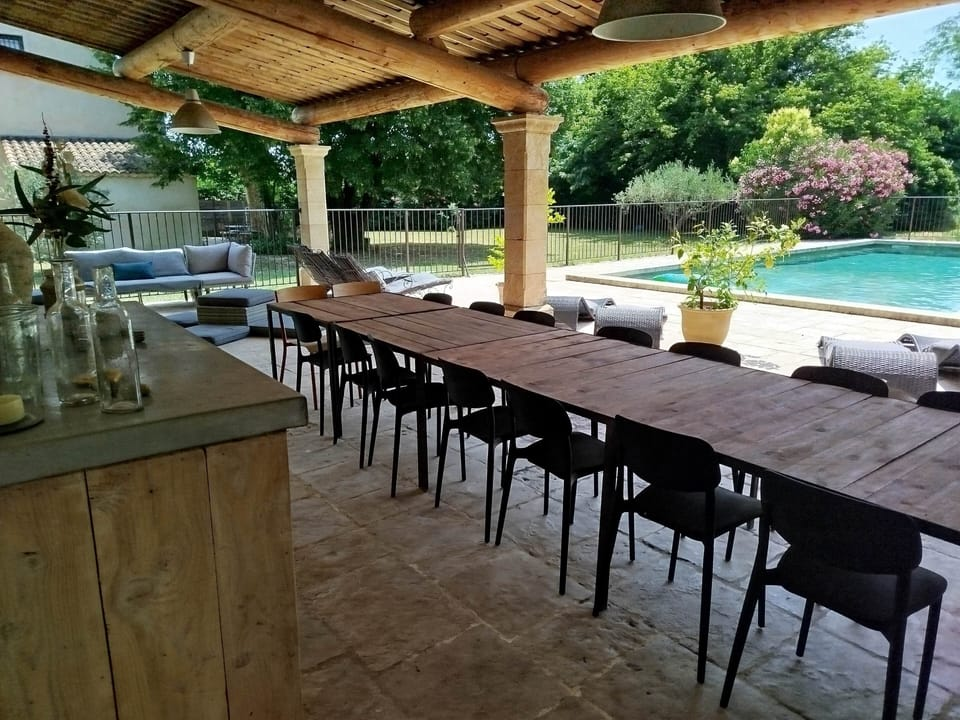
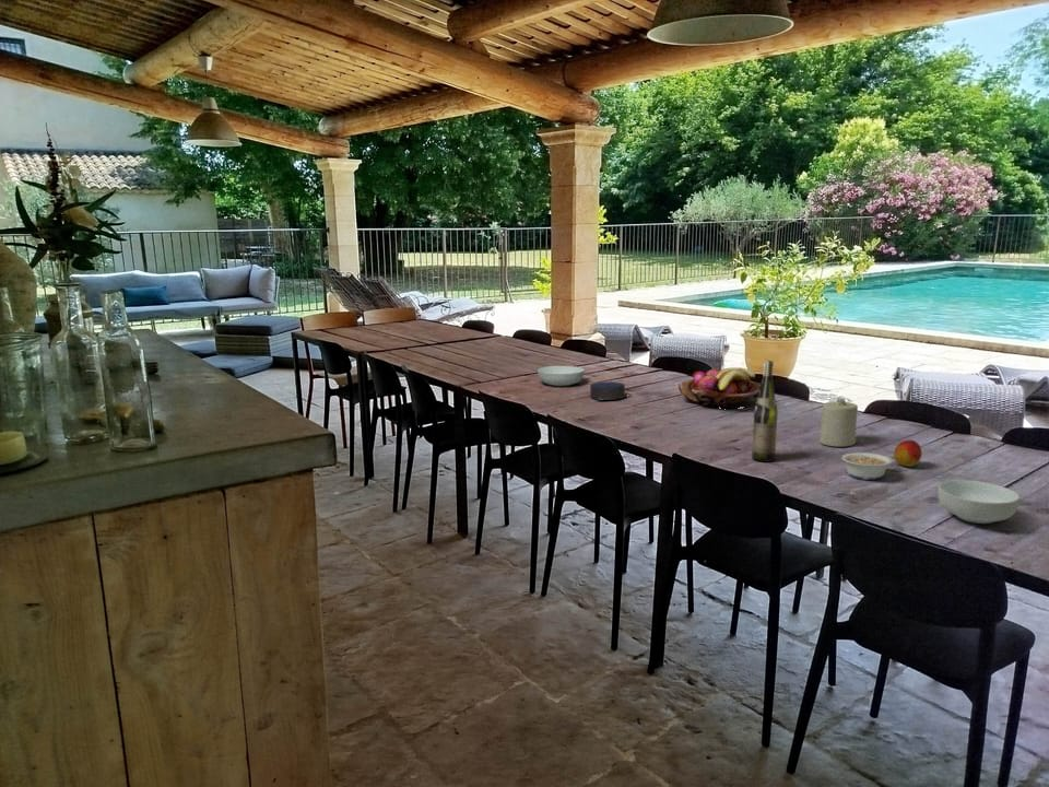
+ legume (864, 465)
+ wine bottle (765, 410)
+ cereal bowl (976, 504)
+ peach (908, 453)
+ fruit basket (721, 385)
+ candle (606, 389)
+ serving bowl (561, 376)
+ candle (839, 420)
